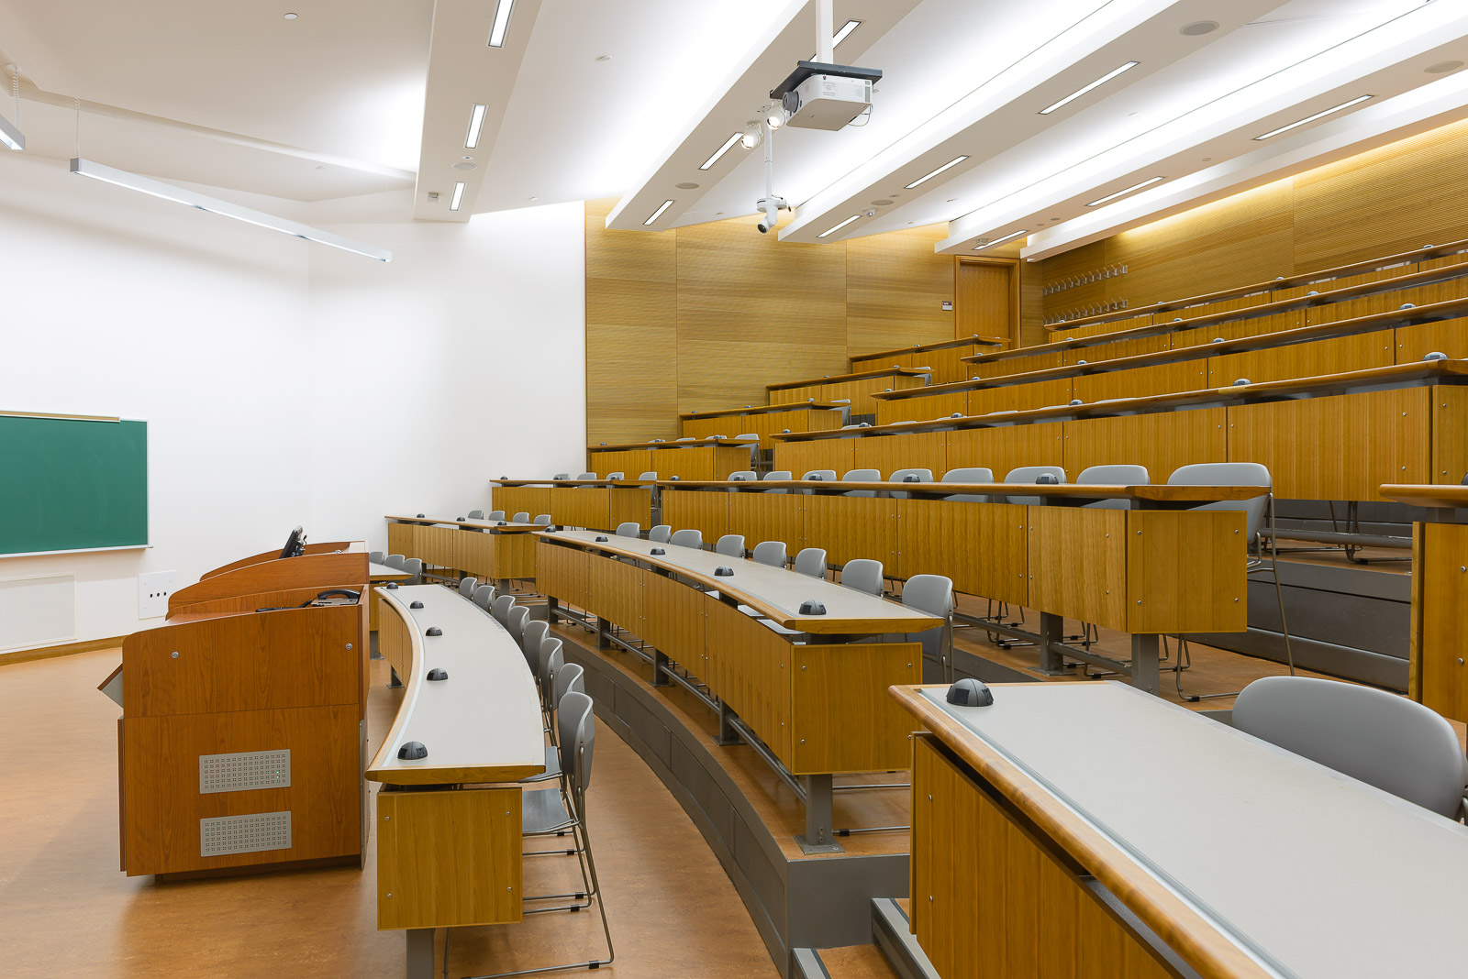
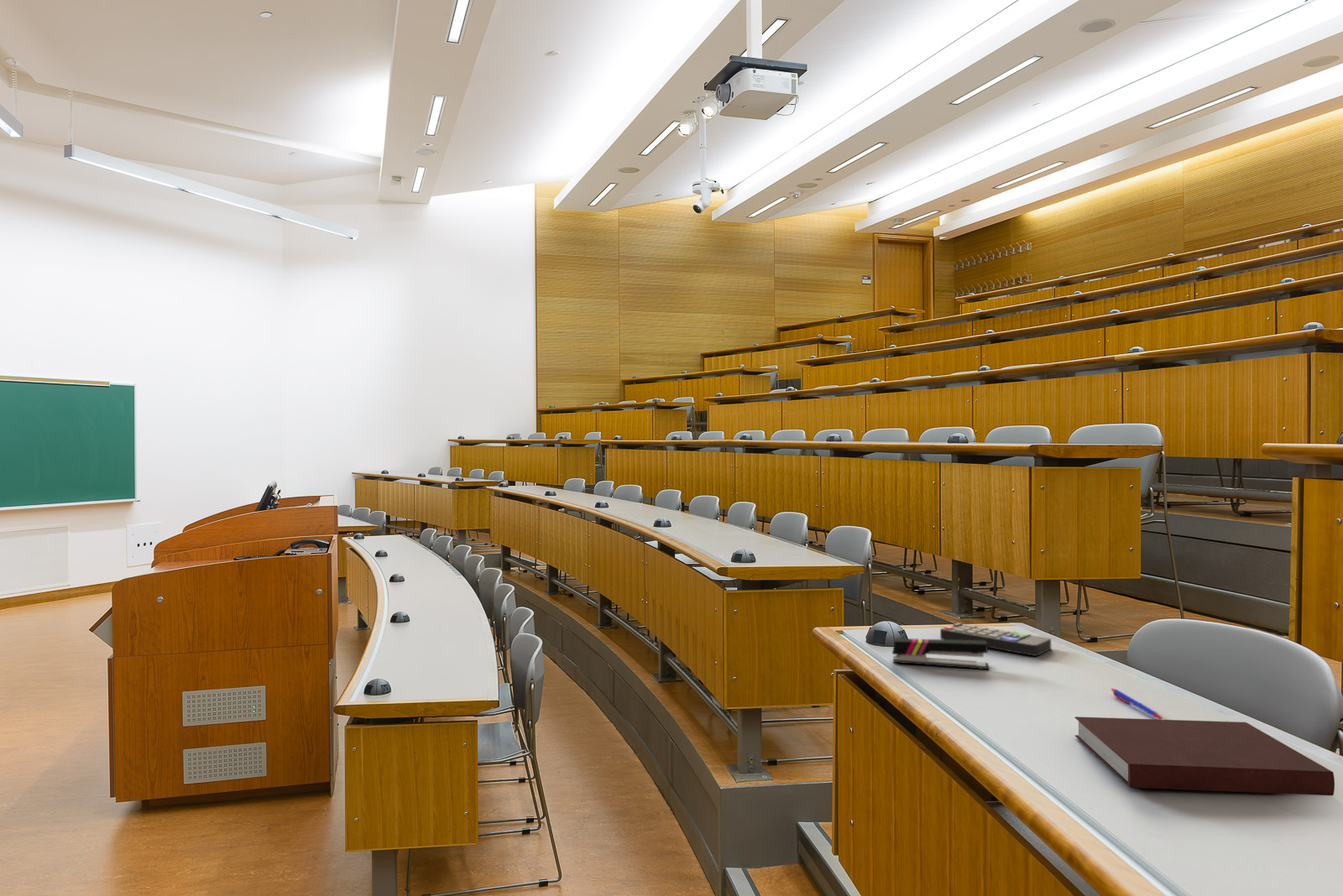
+ notebook (1192, 753)
+ stapler (939, 651)
+ remote control (994, 638)
+ pen (1137, 703)
